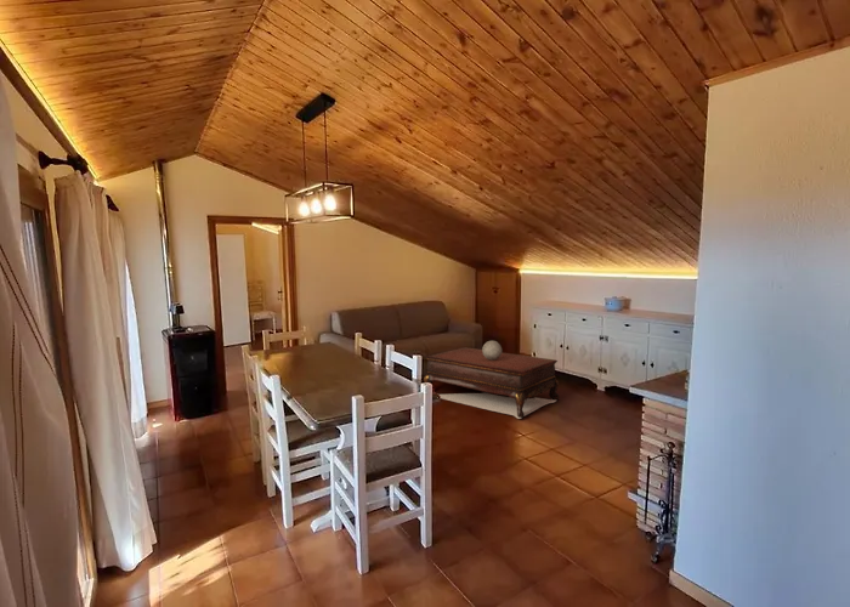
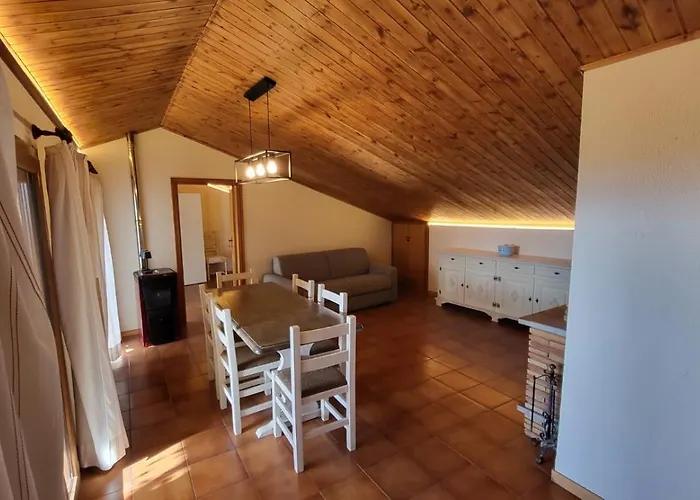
- coffee table (489, 378)
- decorative sphere (492, 350)
